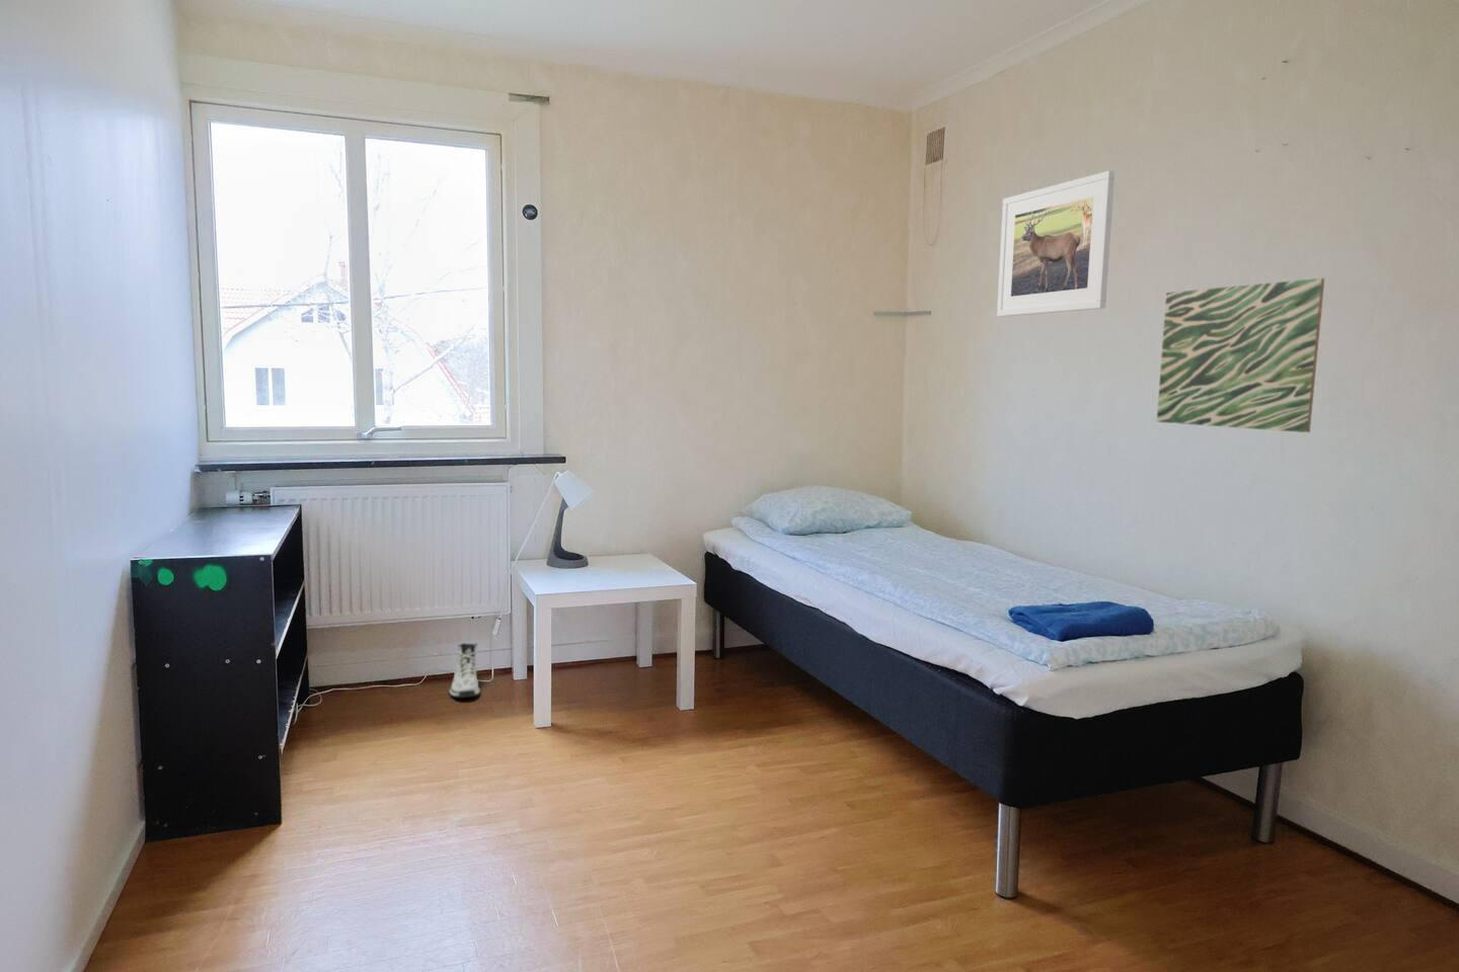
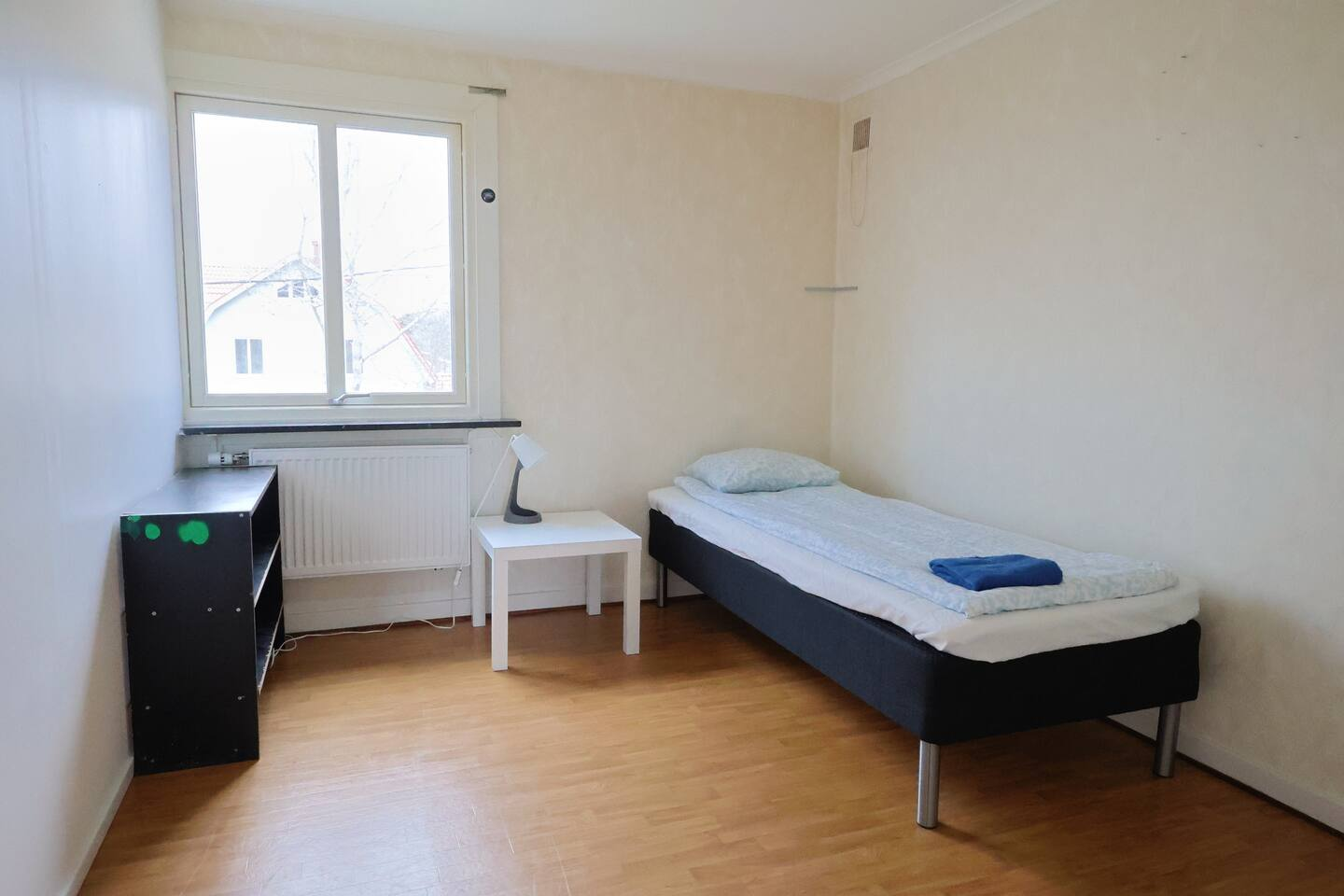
- sneaker (464, 667)
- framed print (1051, 250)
- wall art (1232, 357)
